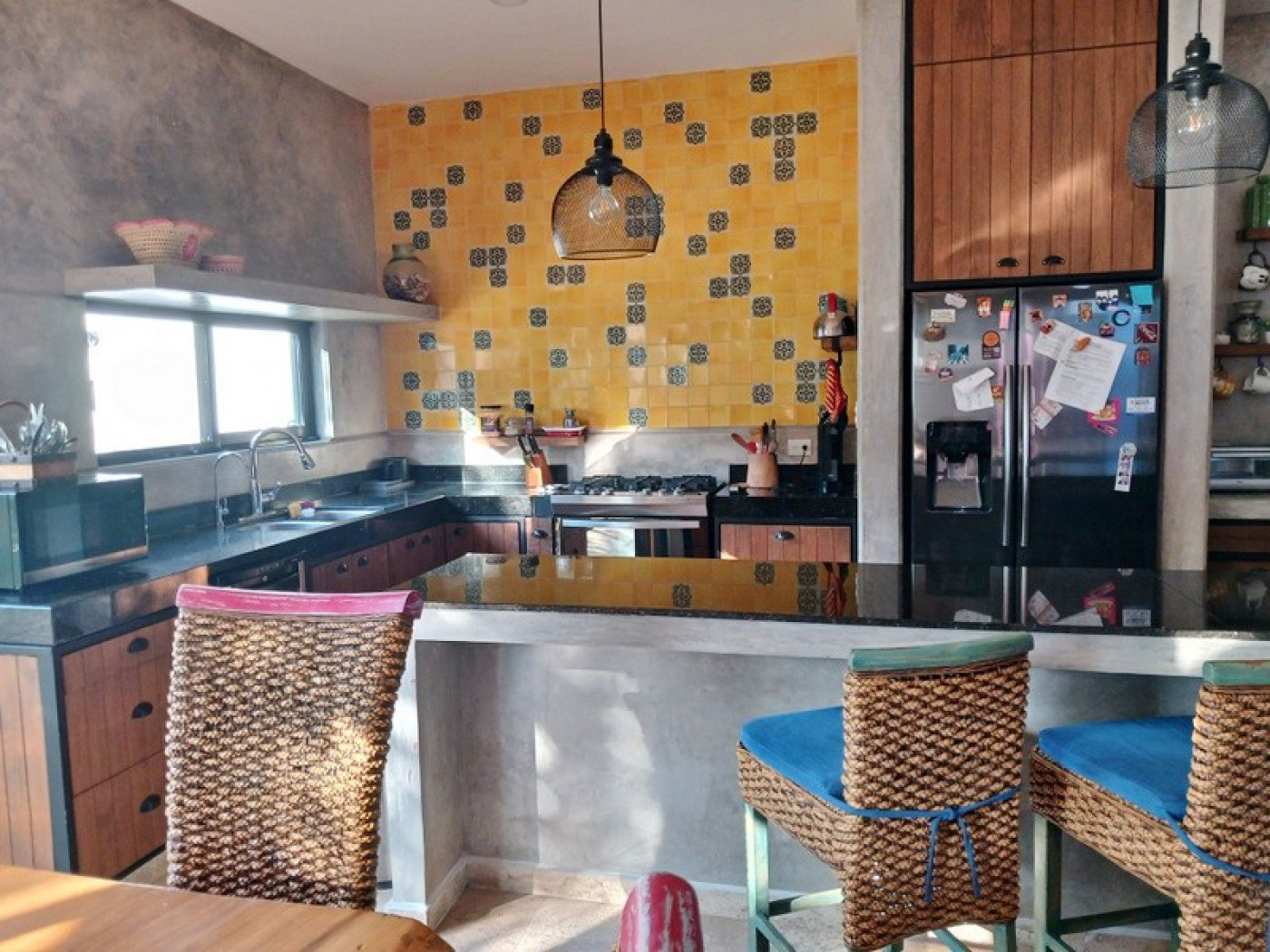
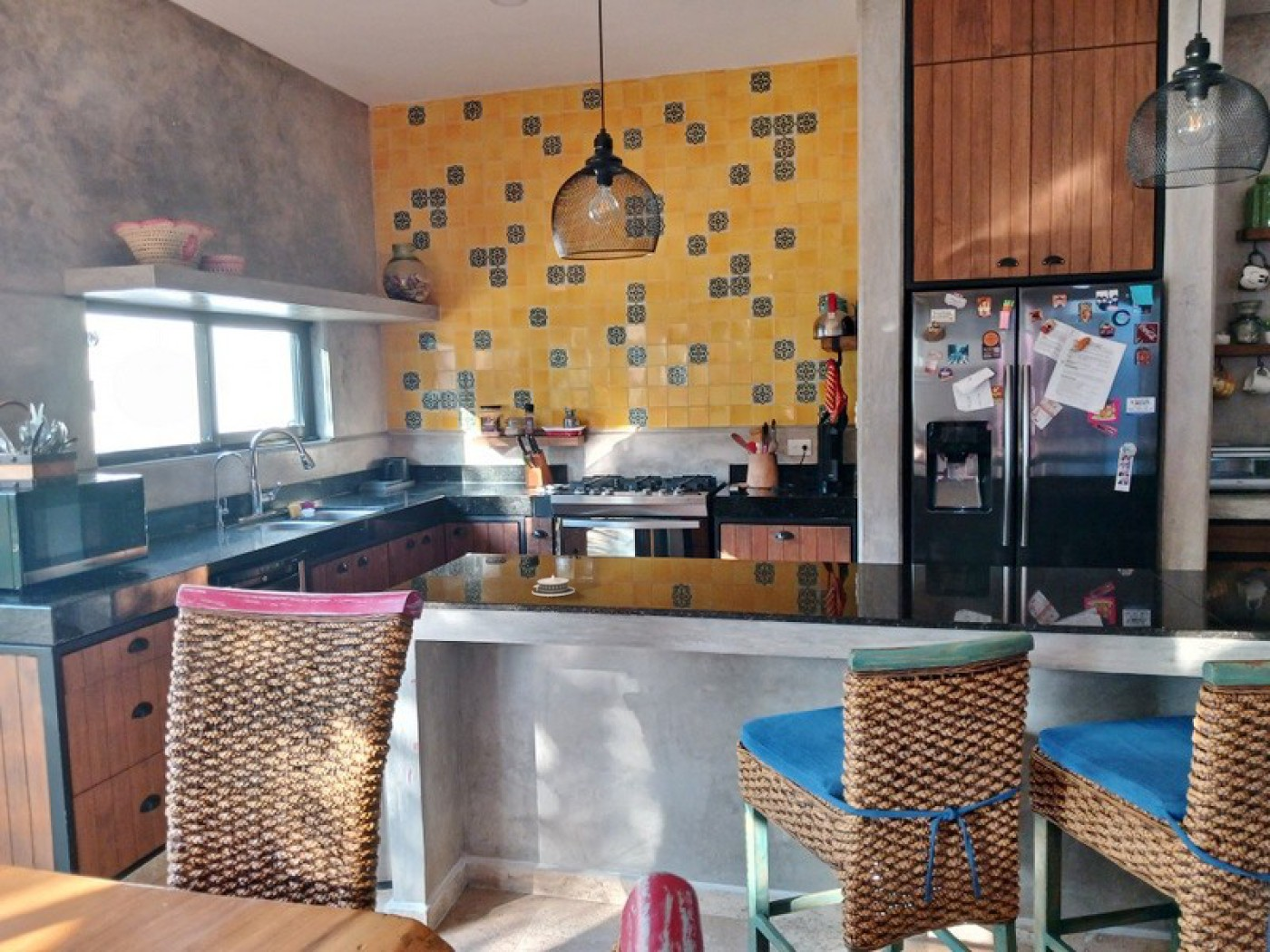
+ architectural model (553, 582)
